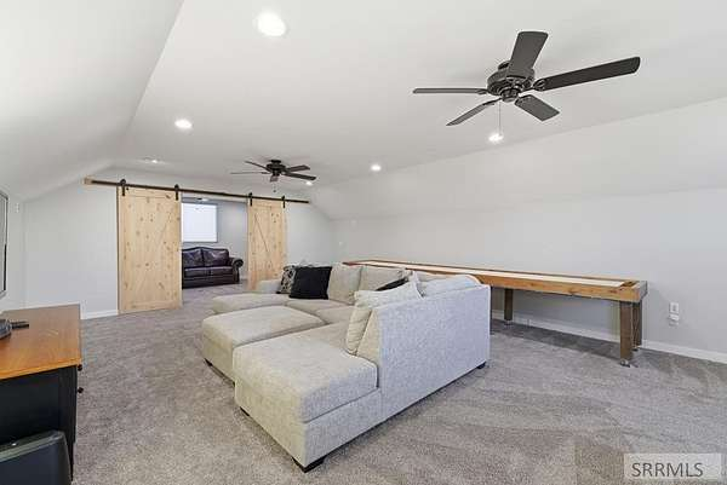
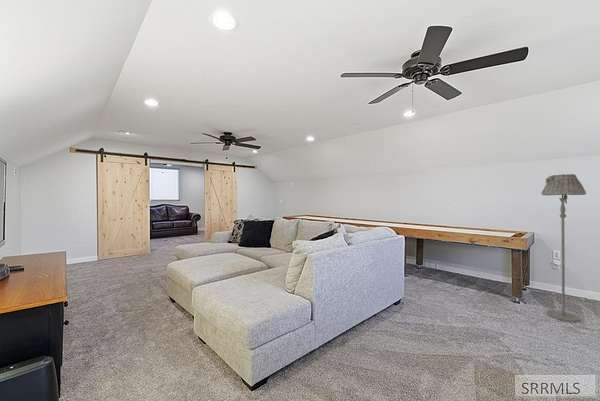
+ floor lamp (563, 245)
